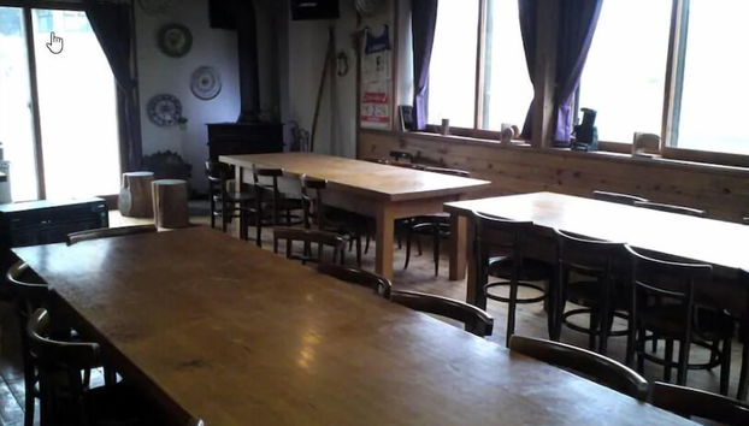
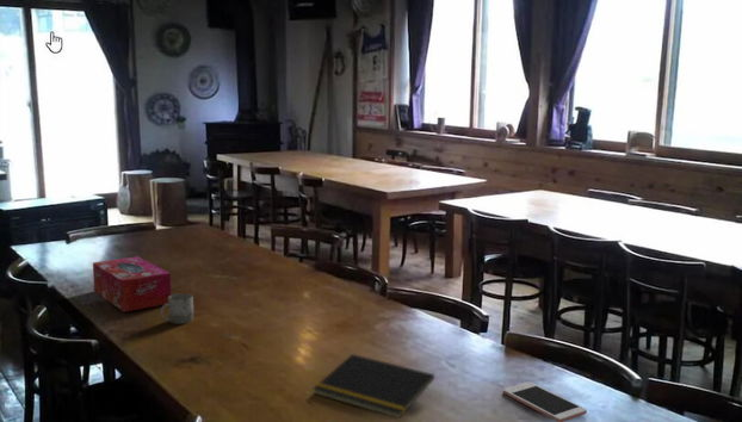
+ cell phone (543, 401)
+ tissue box (130, 281)
+ notepad (373, 383)
+ cup (177, 309)
